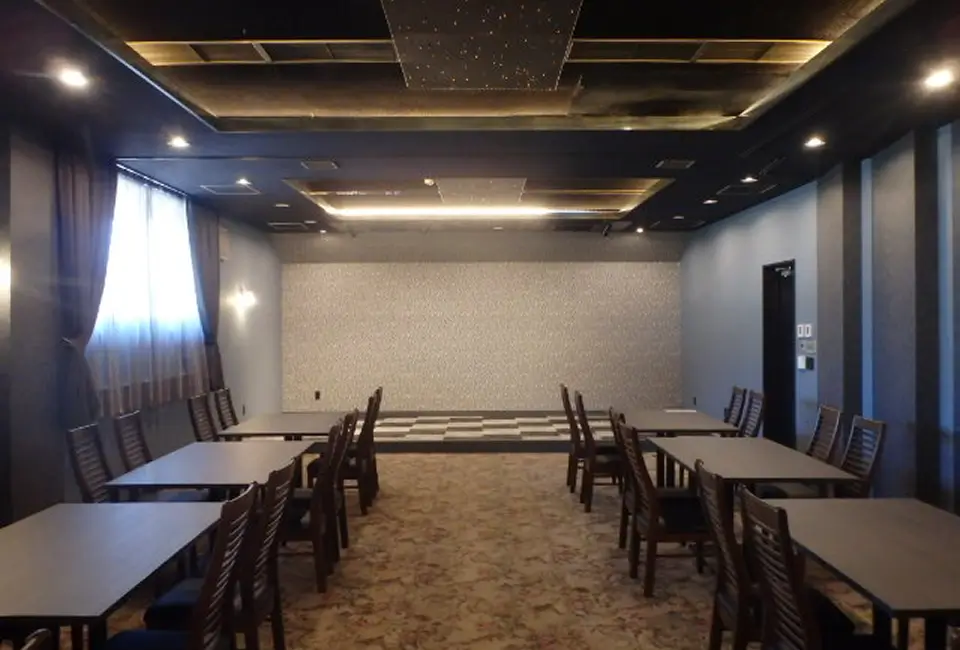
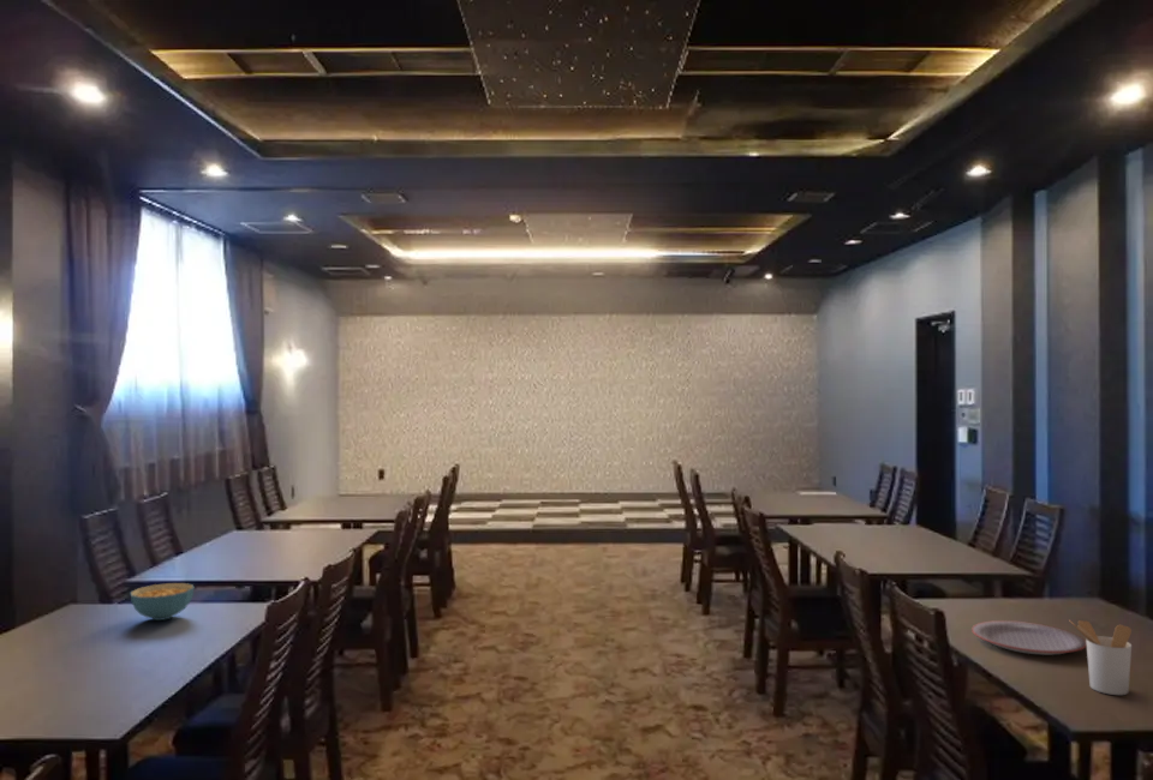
+ utensil holder (1099, 654)
+ plate (1027, 638)
+ cereal bowl (162, 604)
